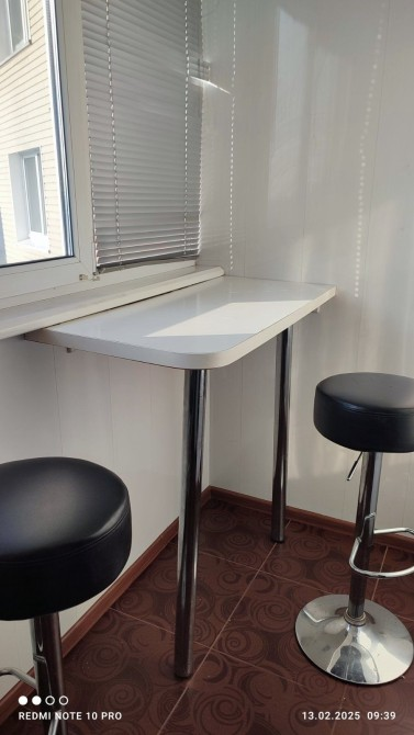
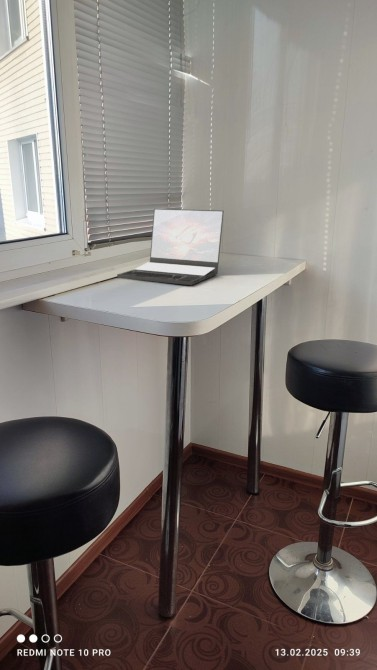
+ laptop (171, 243)
